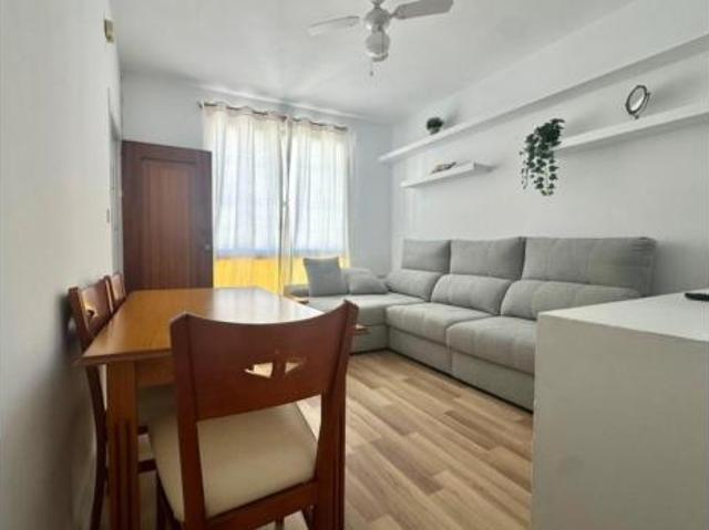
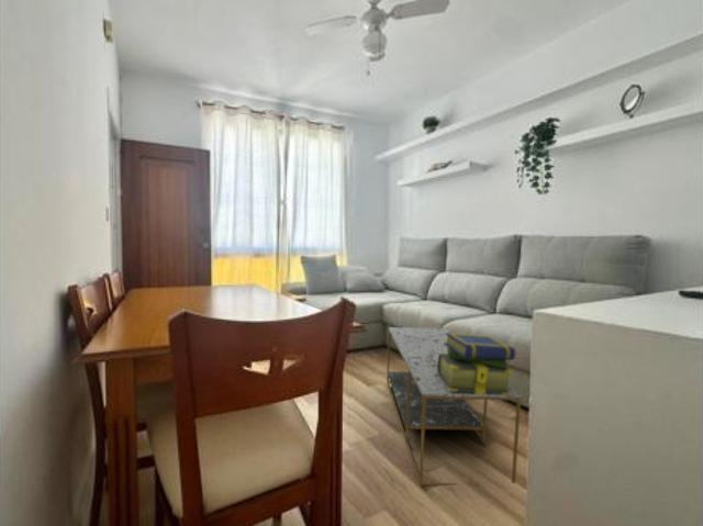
+ stack of books (475, 360)
+ coffee table (435, 387)
